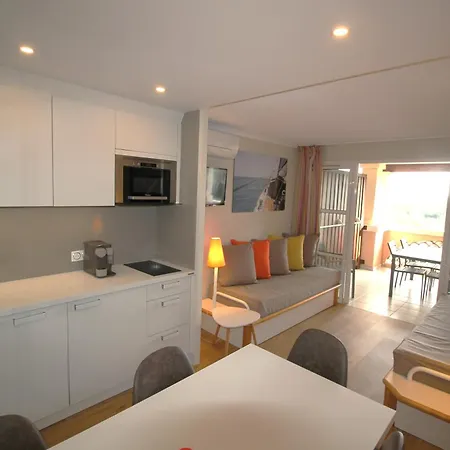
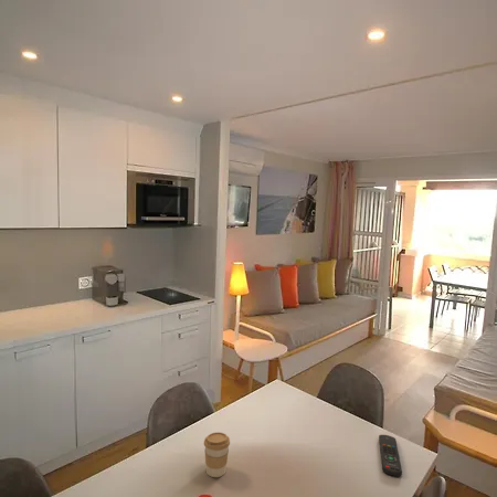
+ coffee cup (216, 453)
+ remote control (389, 453)
